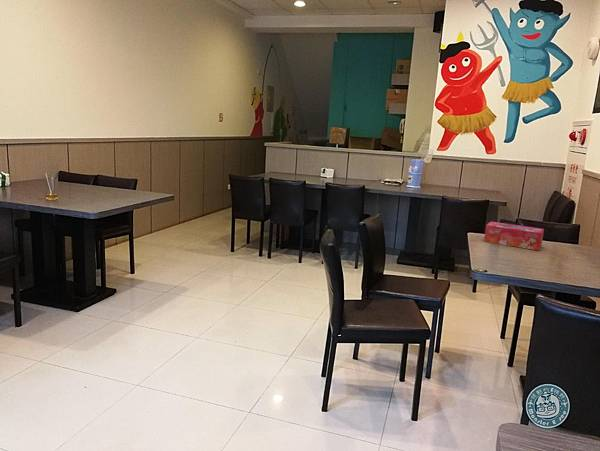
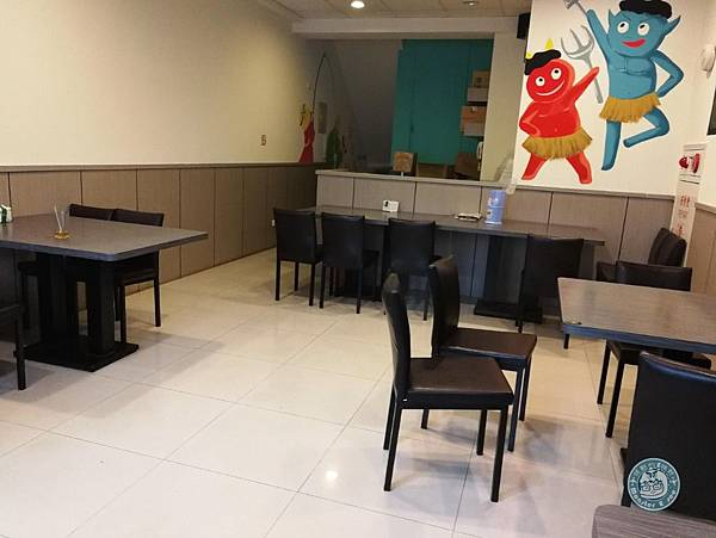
- tissue box (513, 235)
